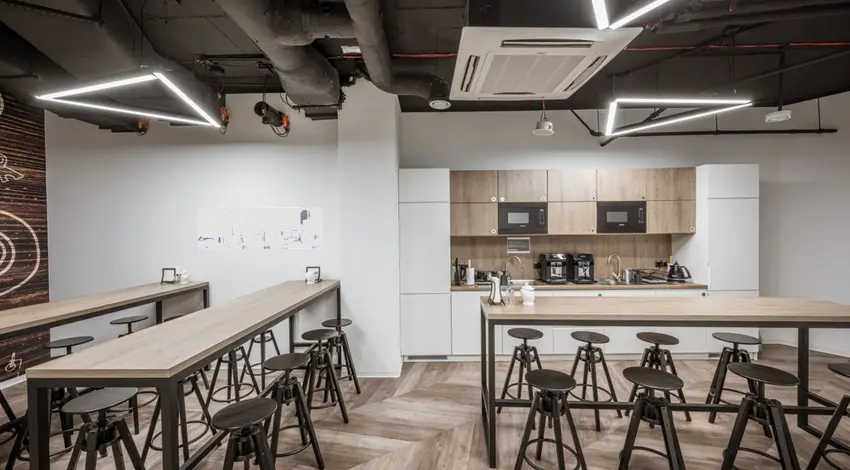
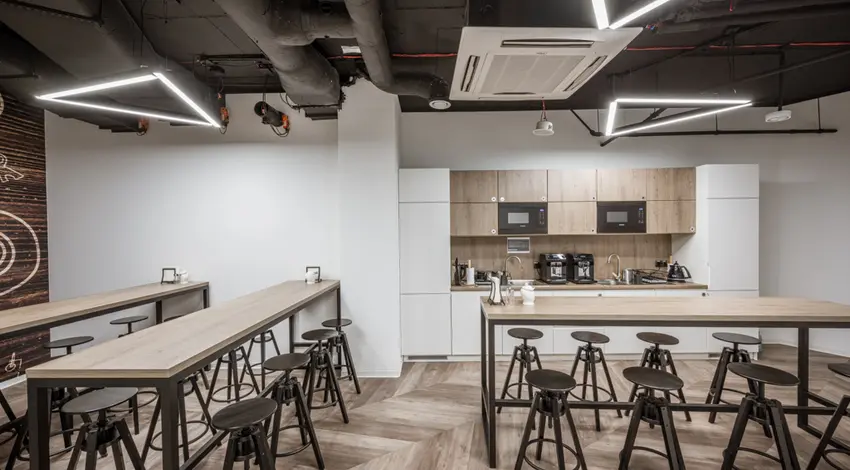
- wall art (260, 228)
